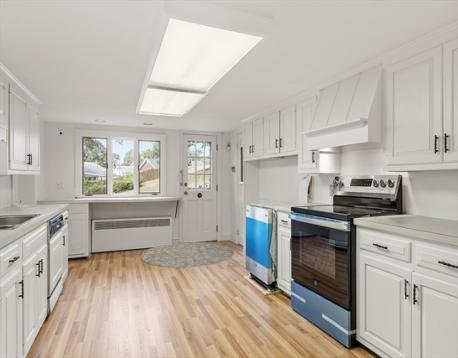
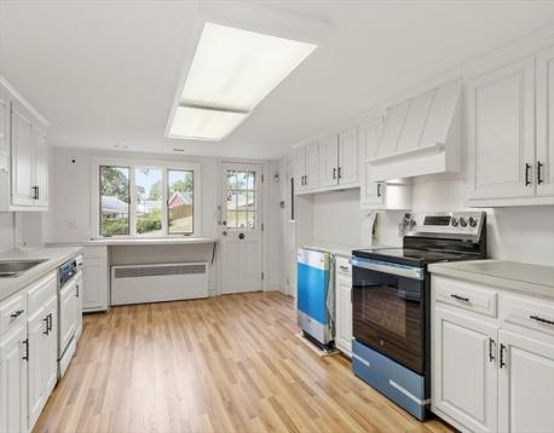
- rug (188, 252)
